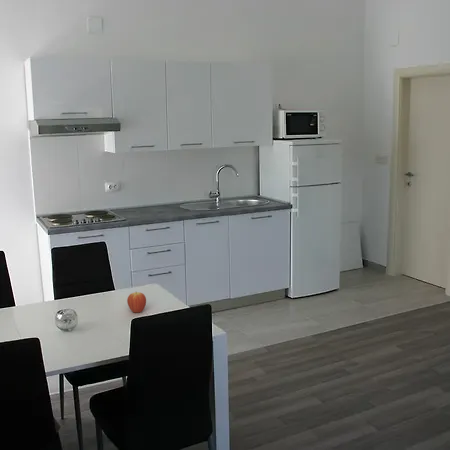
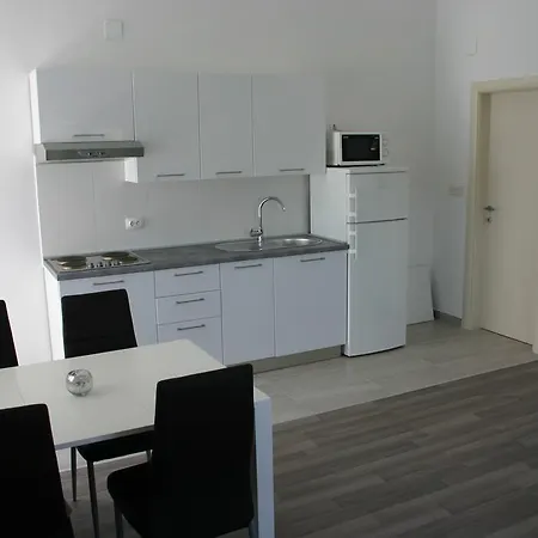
- fruit (137, 301)
